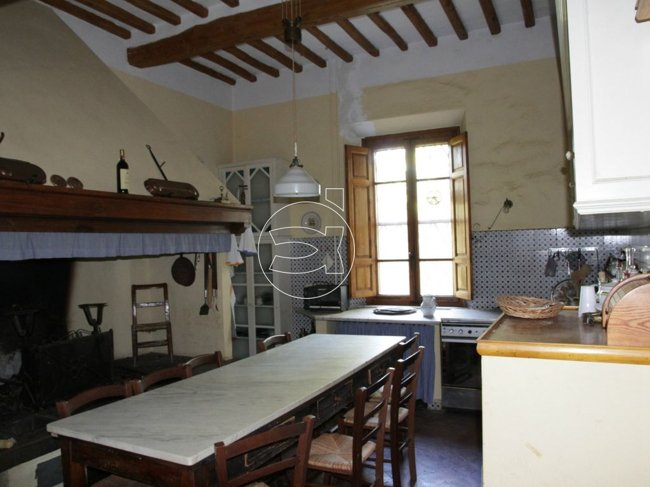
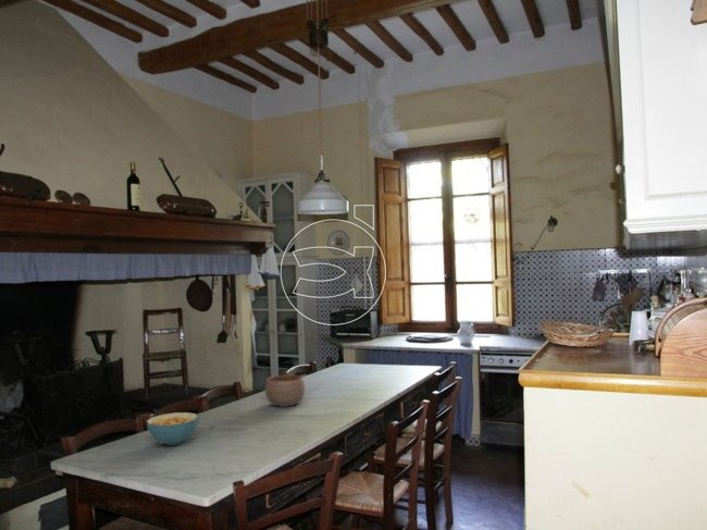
+ bowl (285, 391)
+ cereal bowl (173, 430)
